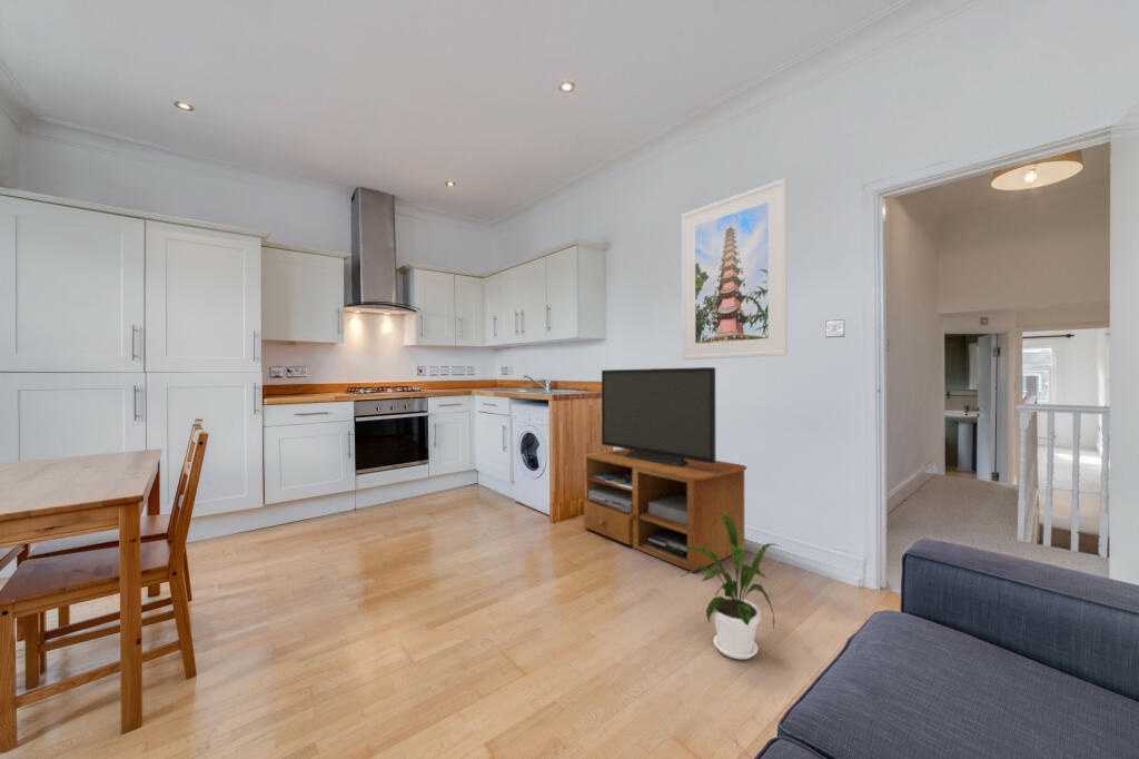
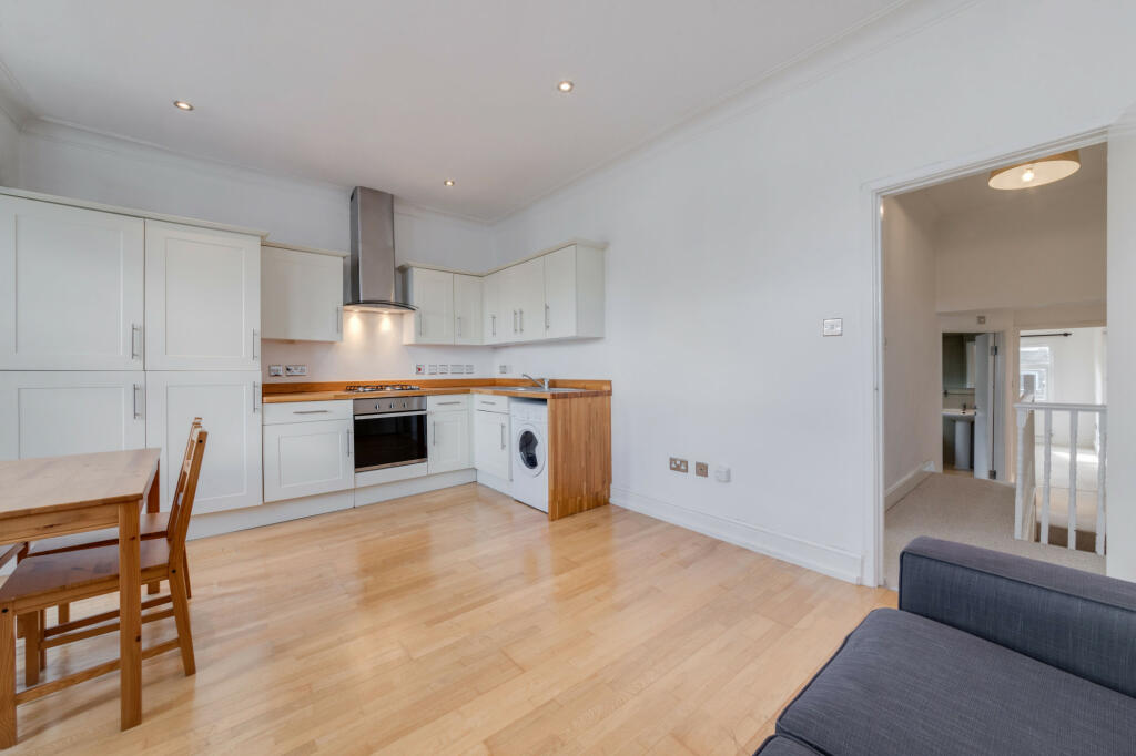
- house plant (732, 584)
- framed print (729, 278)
- tv stand (656, 453)
